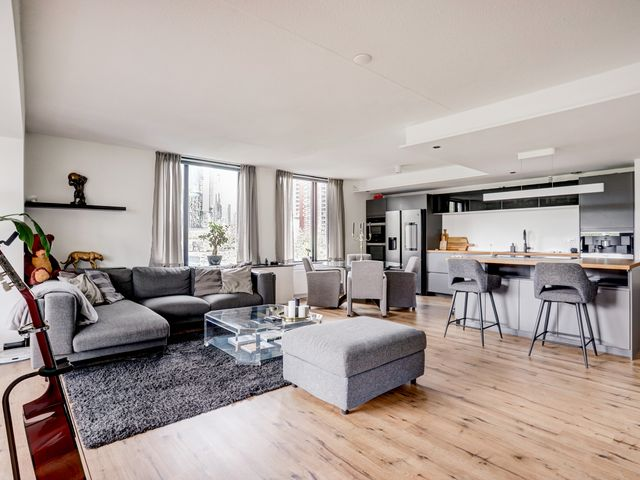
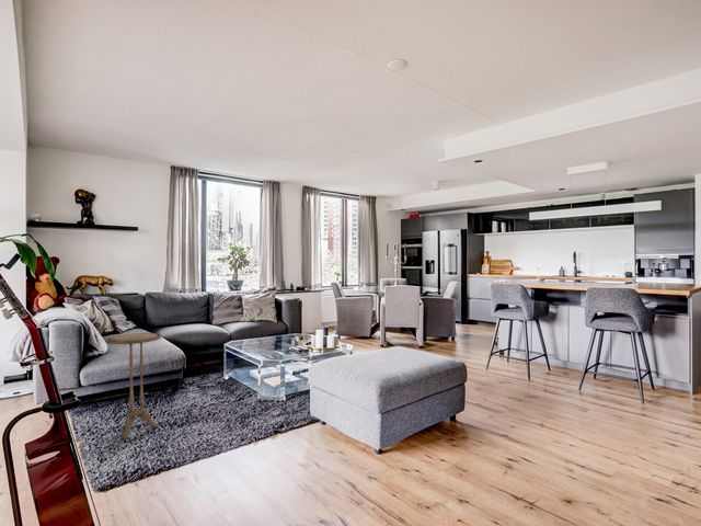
+ side table (131, 384)
